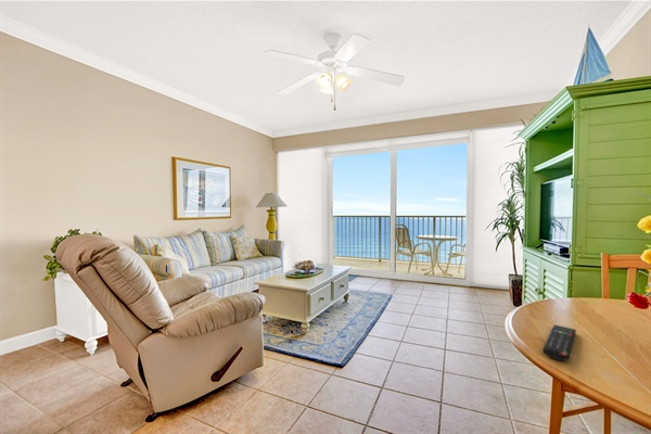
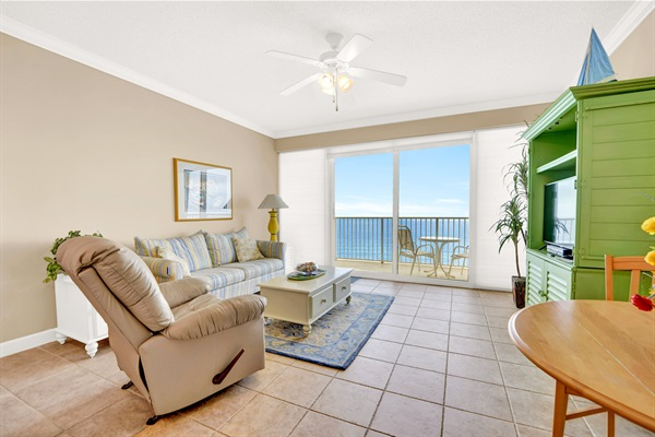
- remote control (560, 341)
